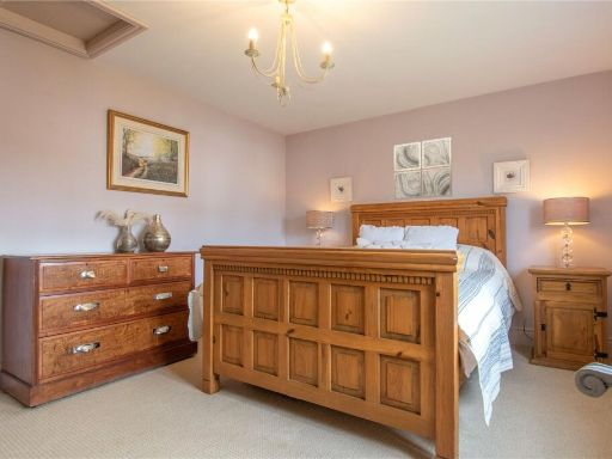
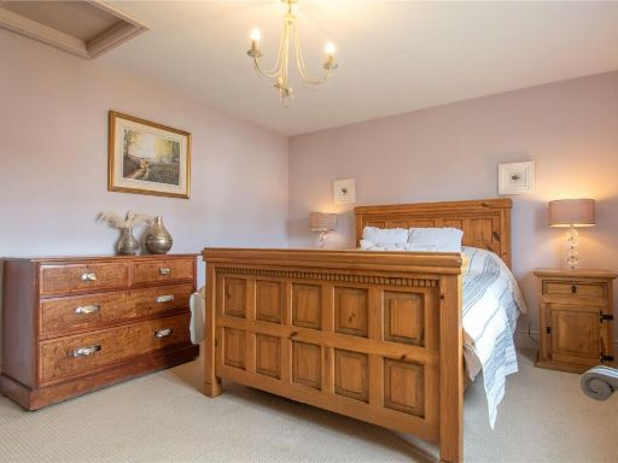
- wall art (421, 169)
